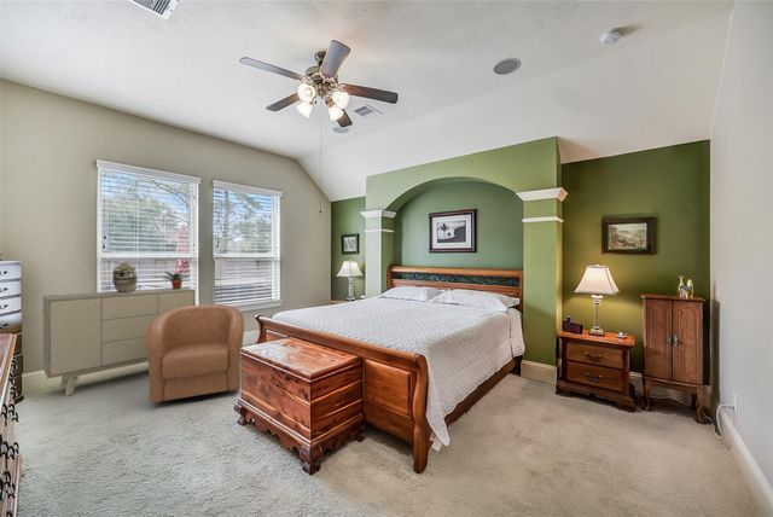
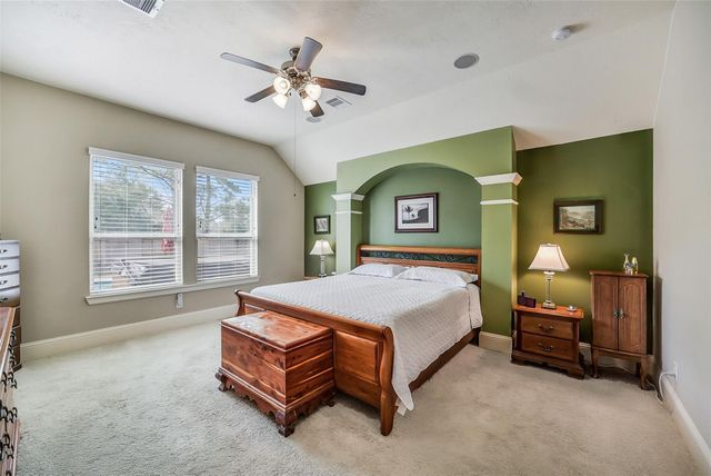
- potted plant (176, 278)
- chair (199, 348)
- decorative urn (124, 275)
- sideboard (126, 335)
